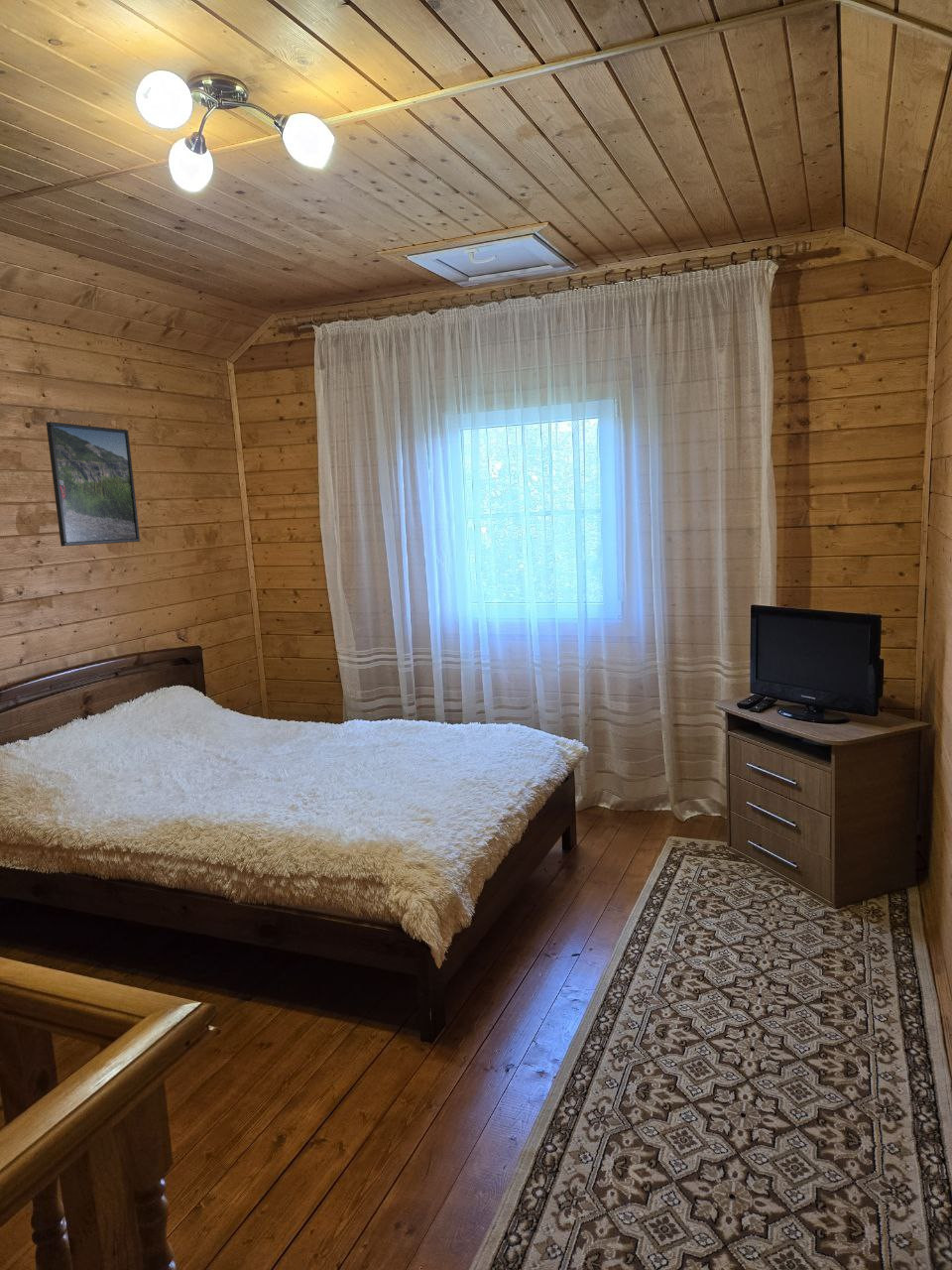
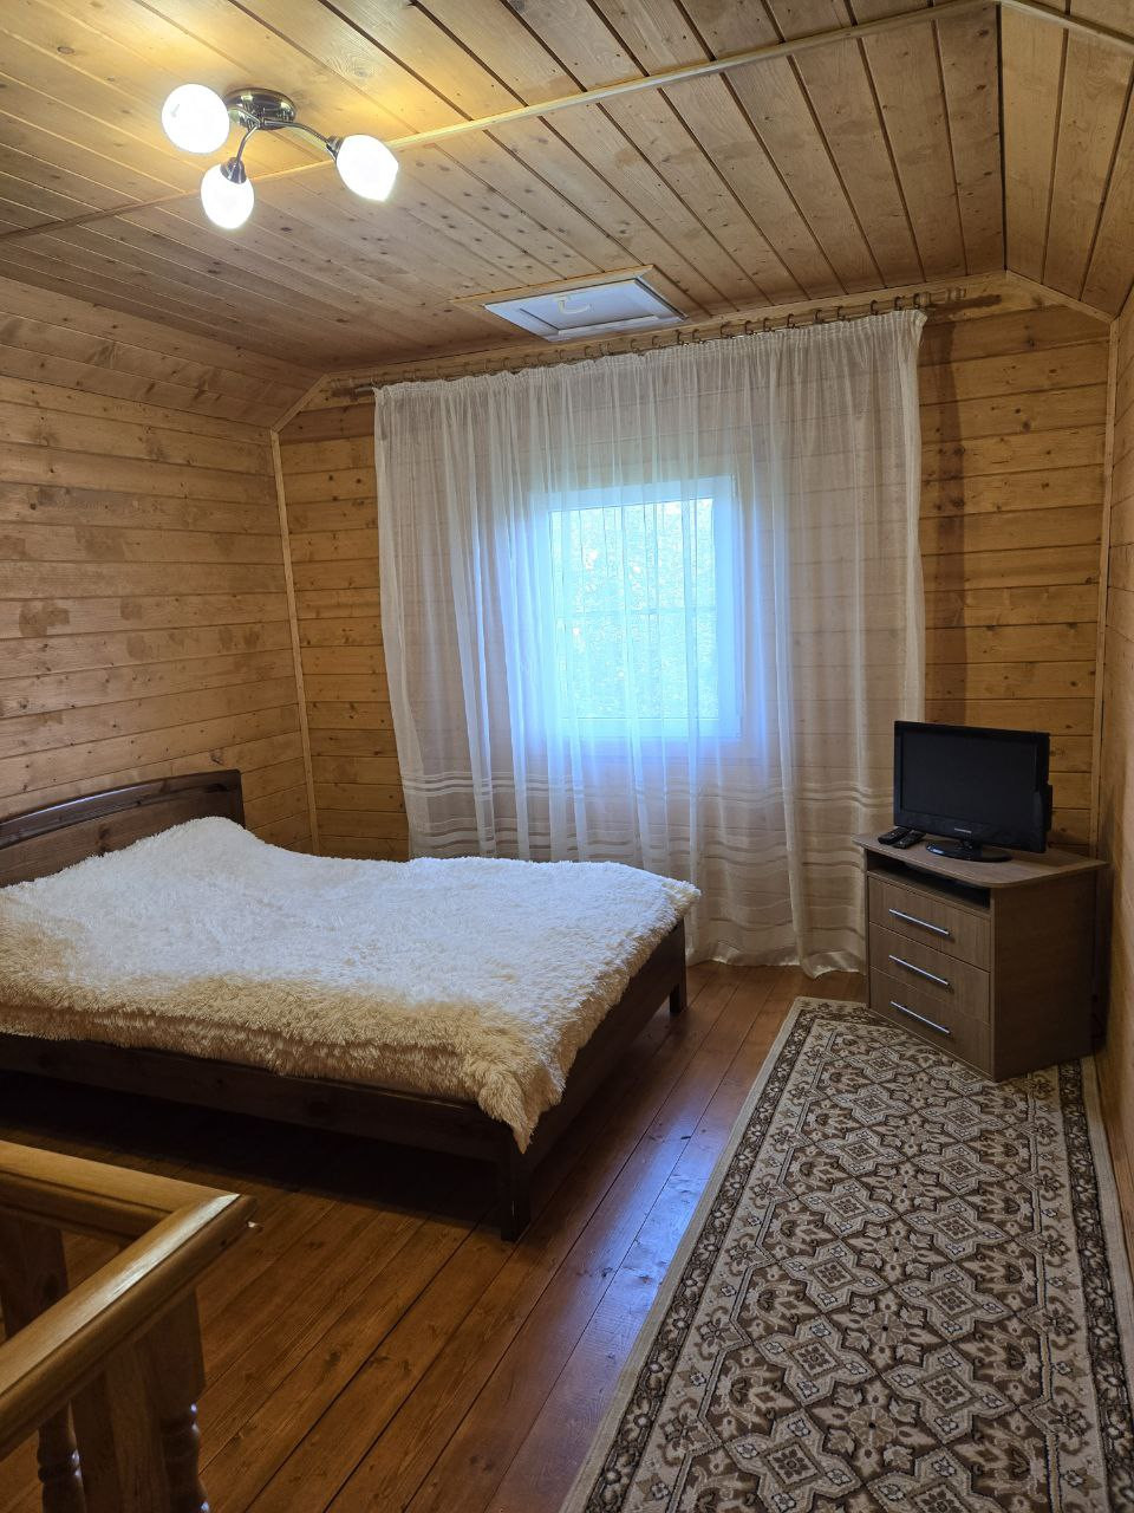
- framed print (95, 485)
